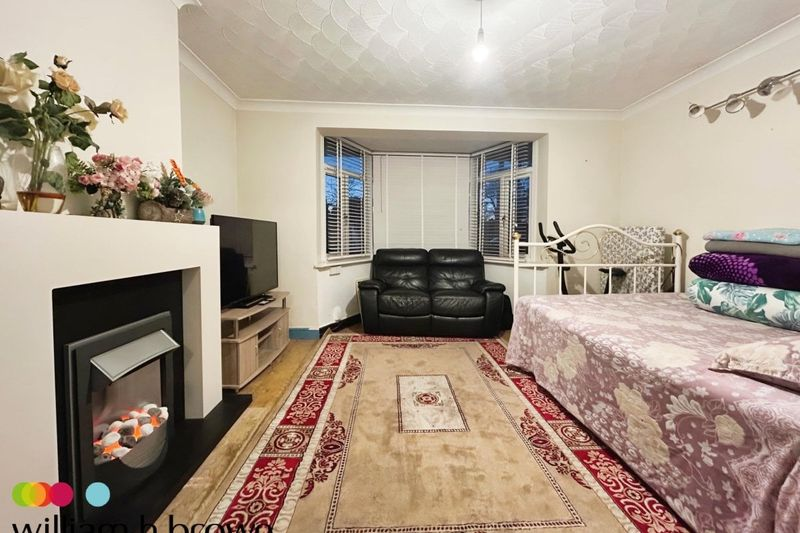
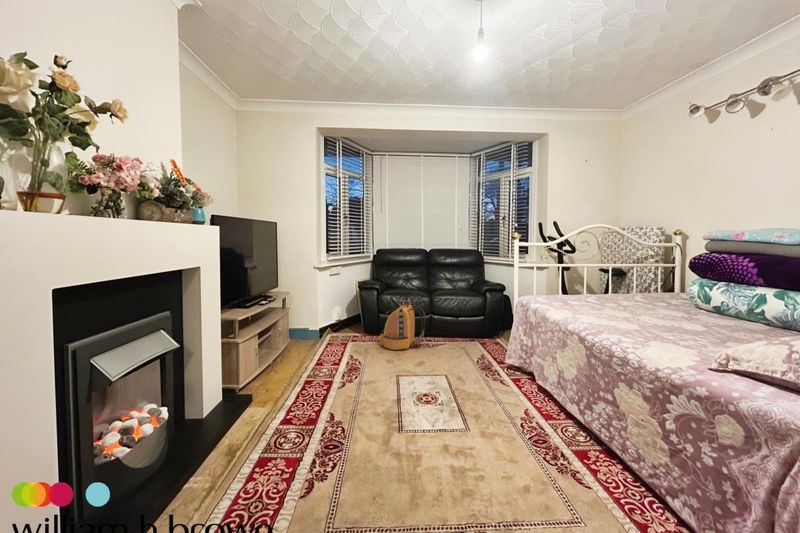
+ backpack (402, 322)
